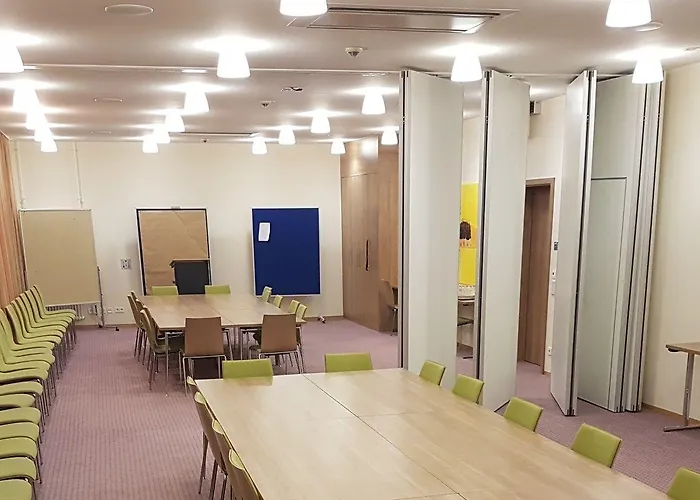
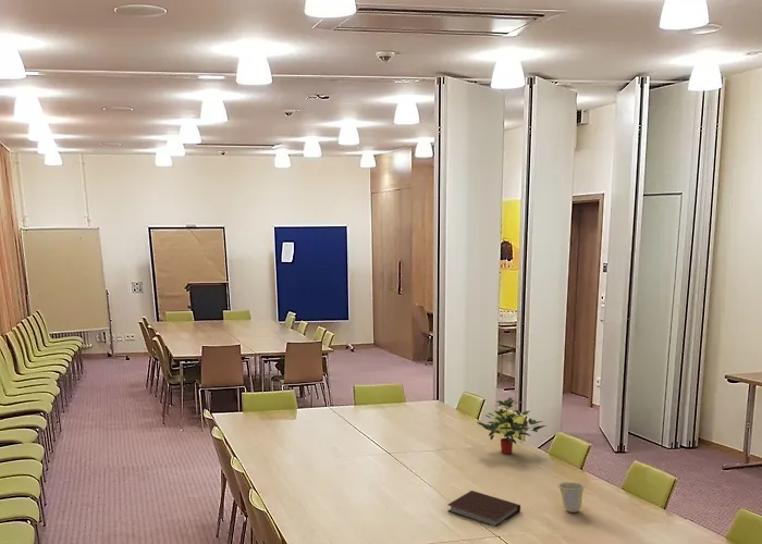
+ notebook (483, 507)
+ cup (570, 496)
+ potted plant (511, 428)
